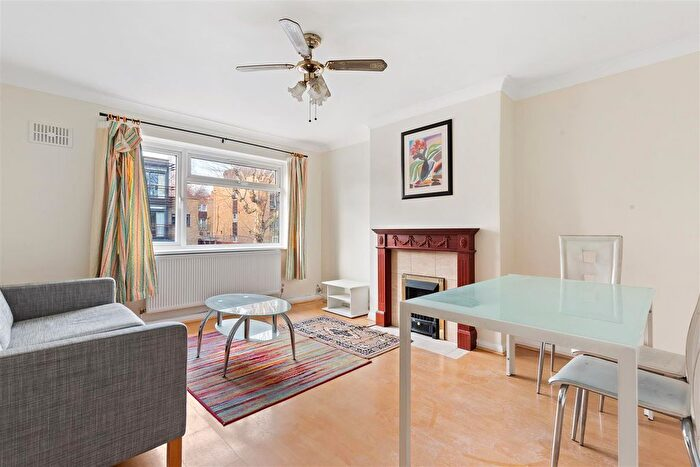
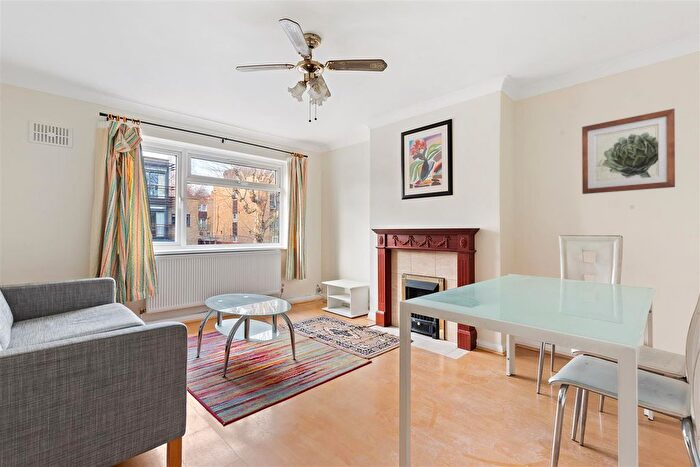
+ wall art (625, 154)
